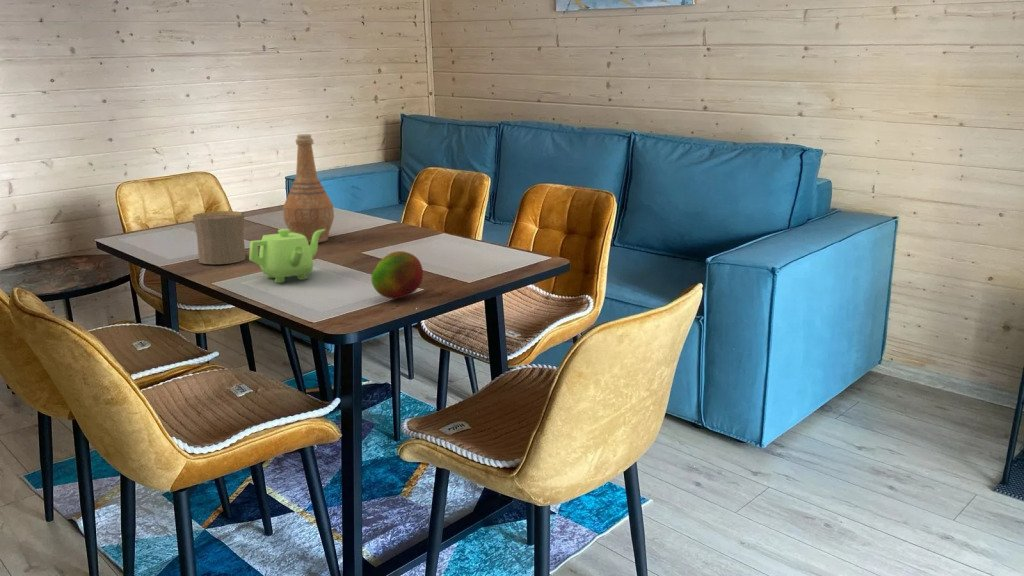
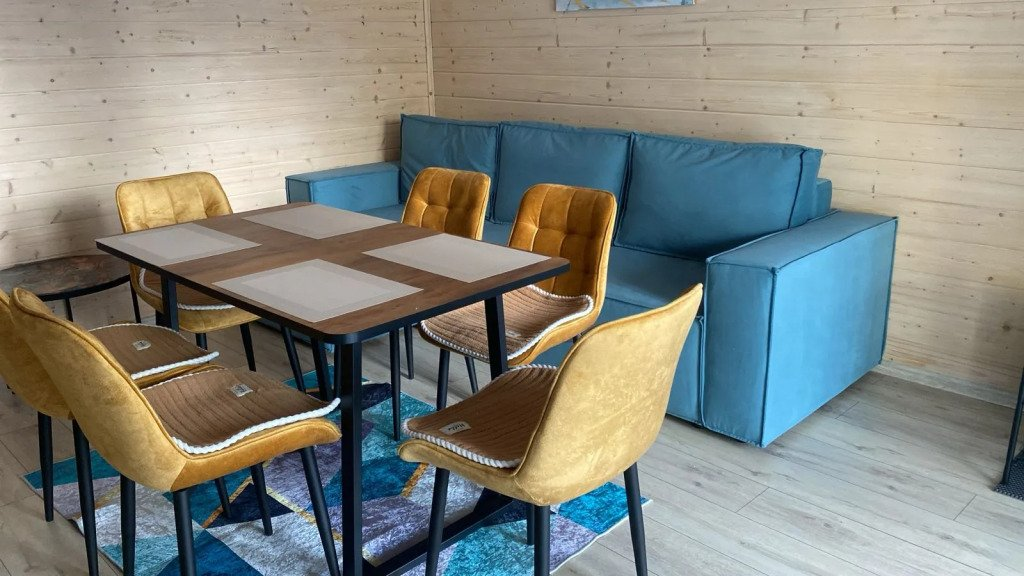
- teapot (289, 253)
- cup (220, 237)
- vase (307, 188)
- fruit (397, 275)
